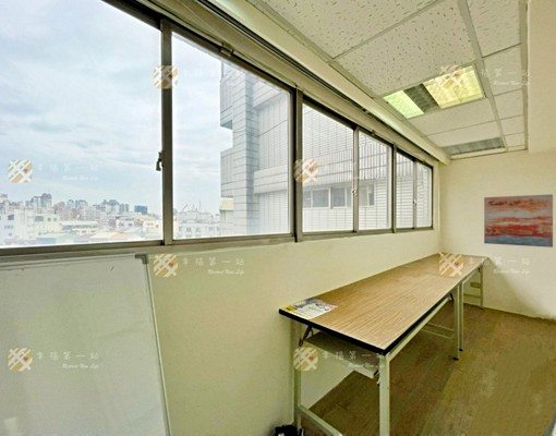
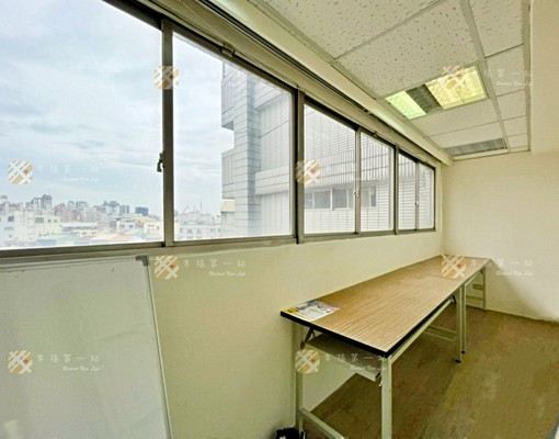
- wall art (516, 220)
